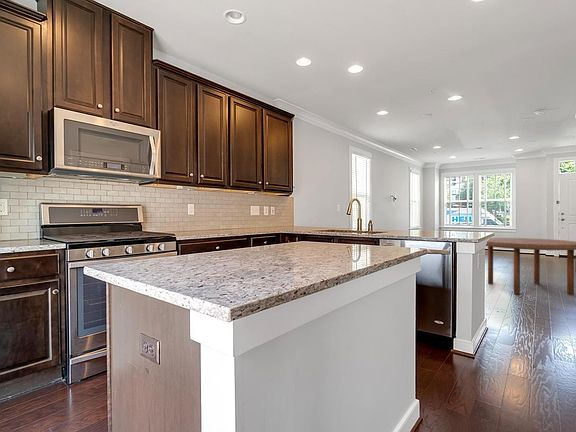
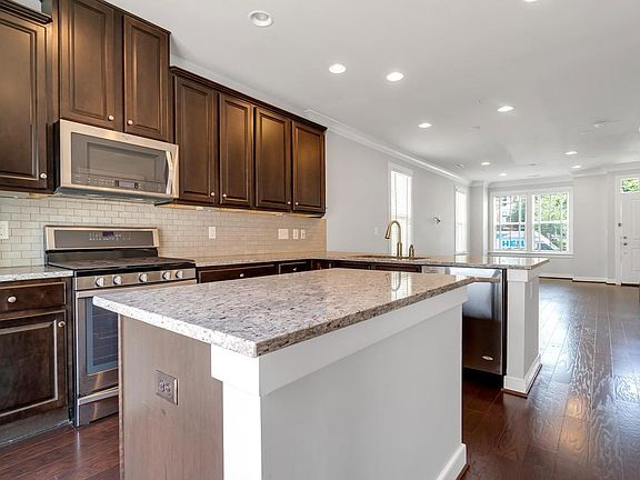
- dining table (534, 264)
